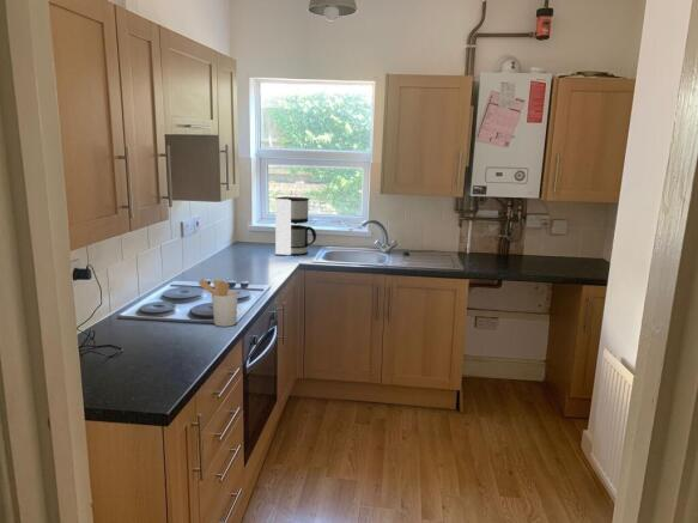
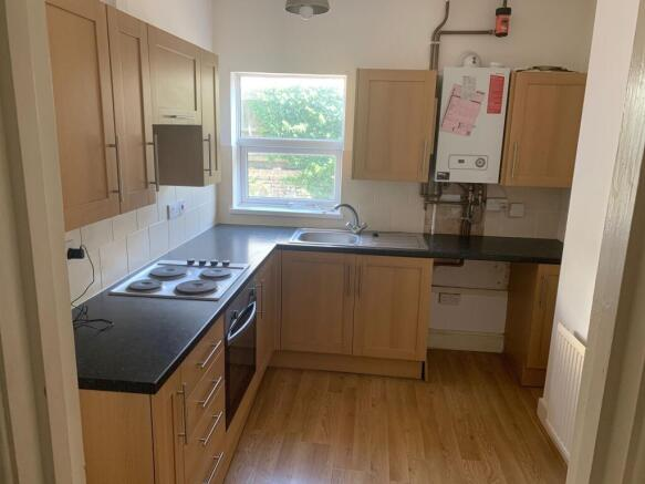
- coffee maker (296, 225)
- utensil holder (218, 300)
